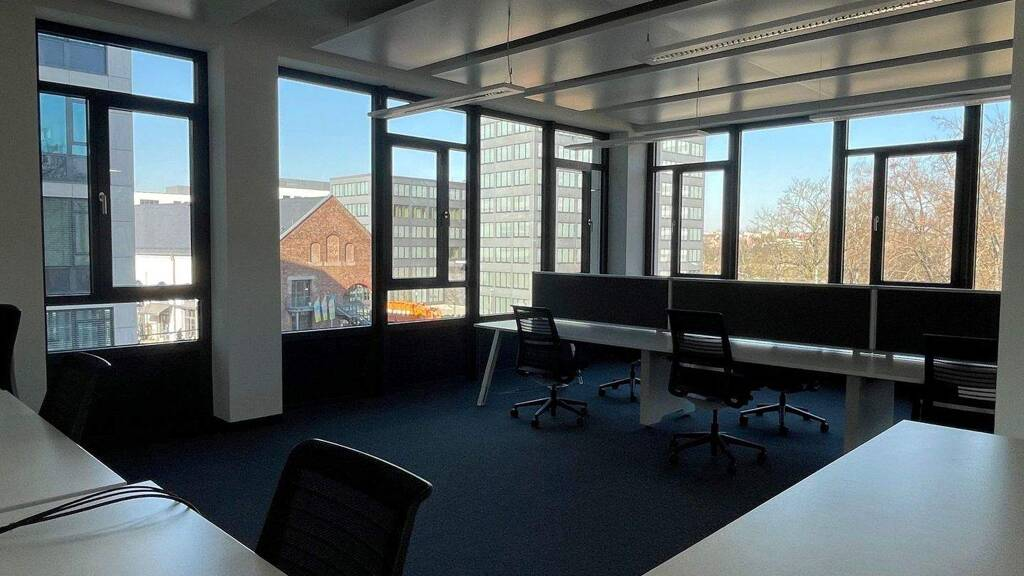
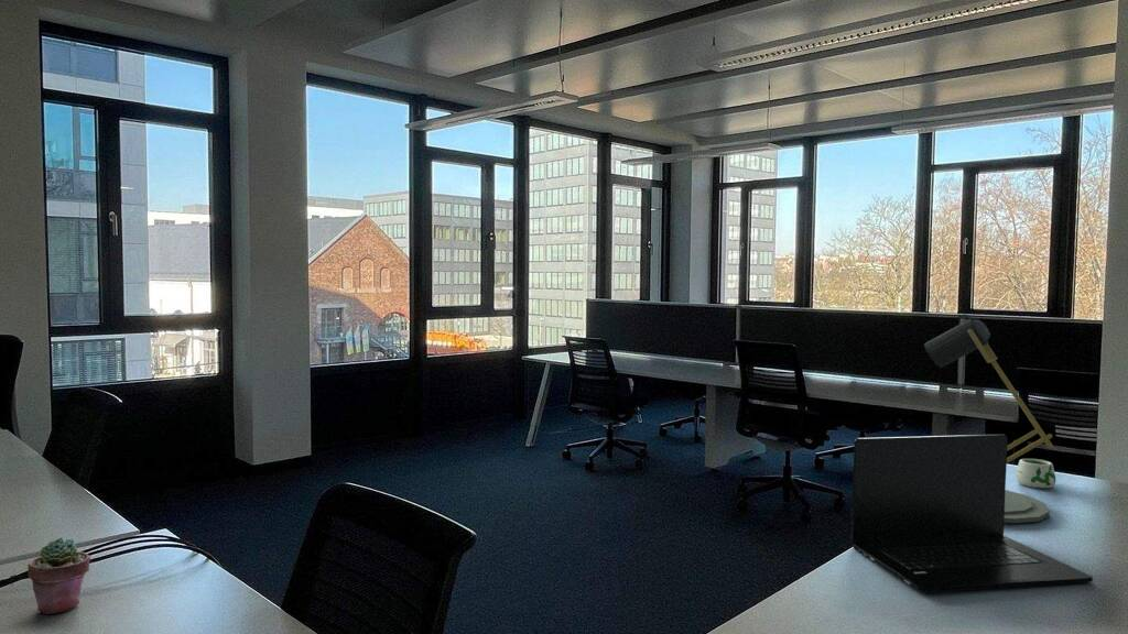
+ mug (1037, 472)
+ laptop (967, 505)
+ potted succulent (58, 572)
+ desk lamp (1009, 390)
